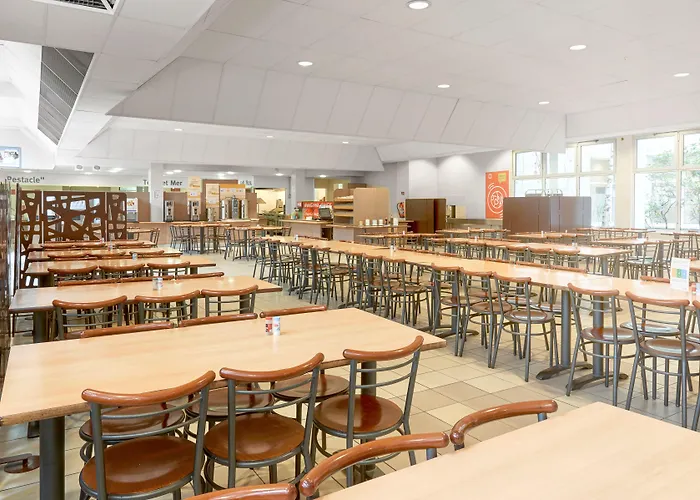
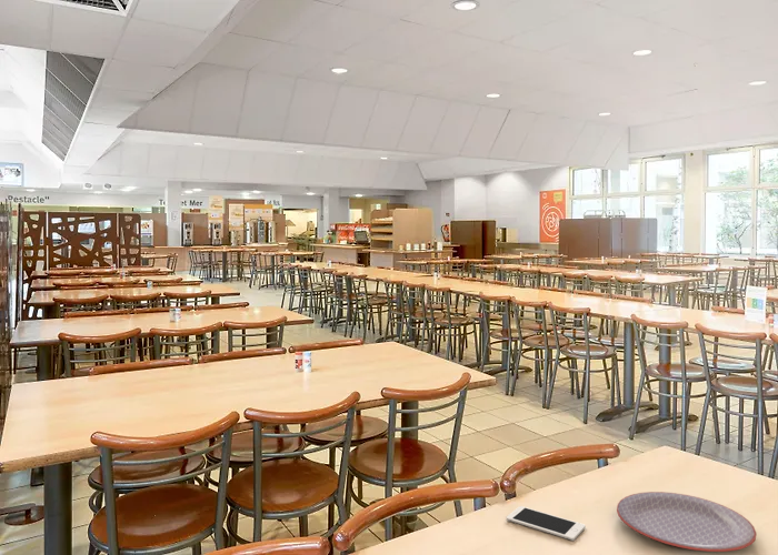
+ cell phone (545, 522)
+ plate (682, 522)
